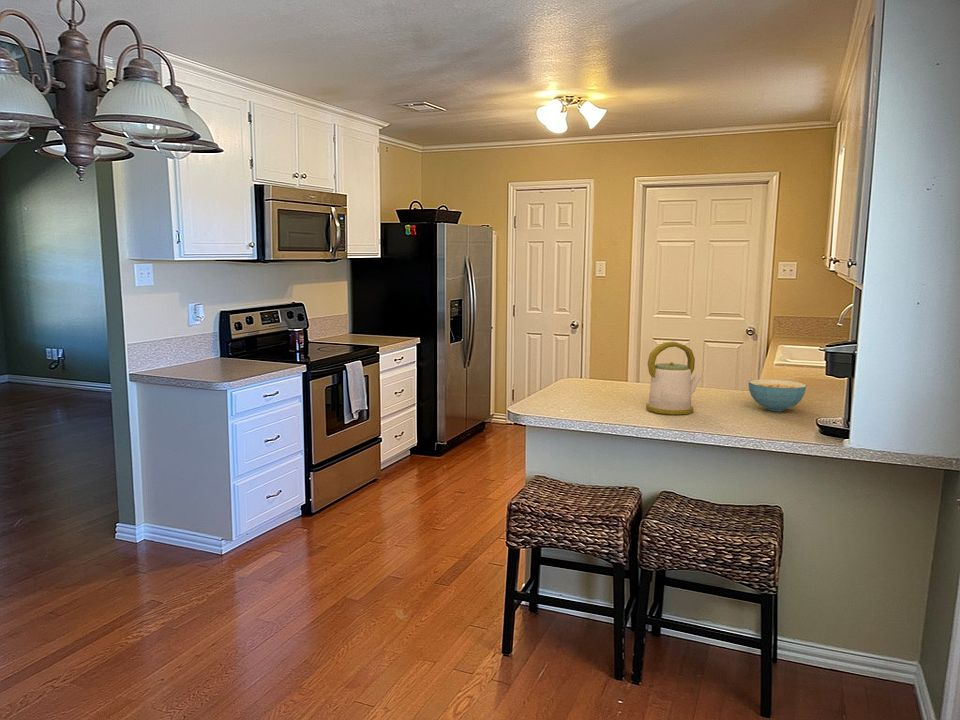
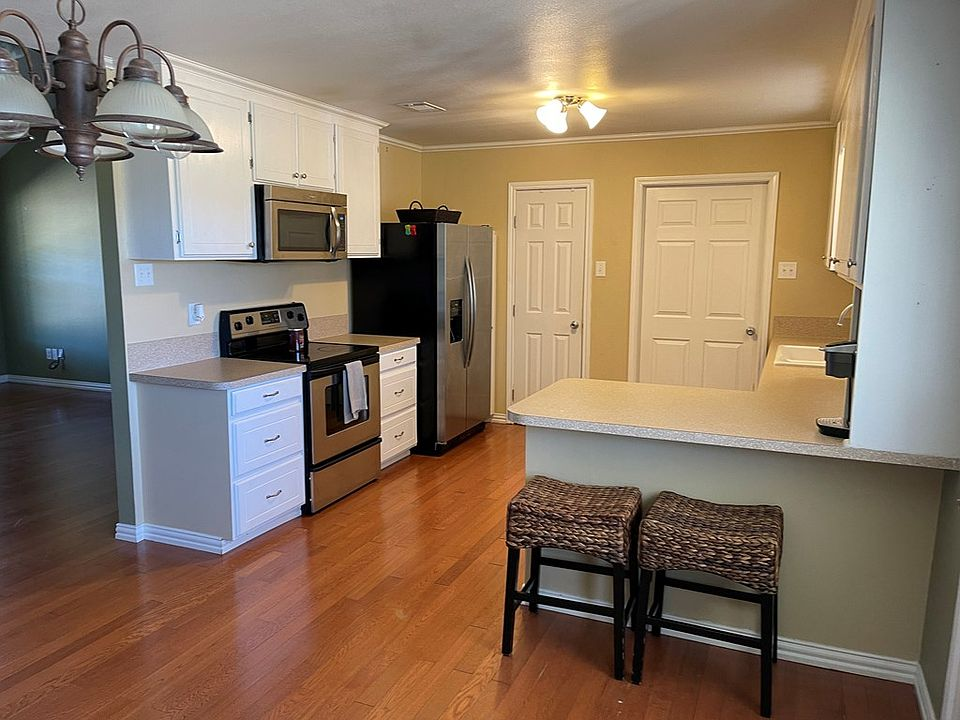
- cereal bowl (776, 396)
- kettle (675, 376)
